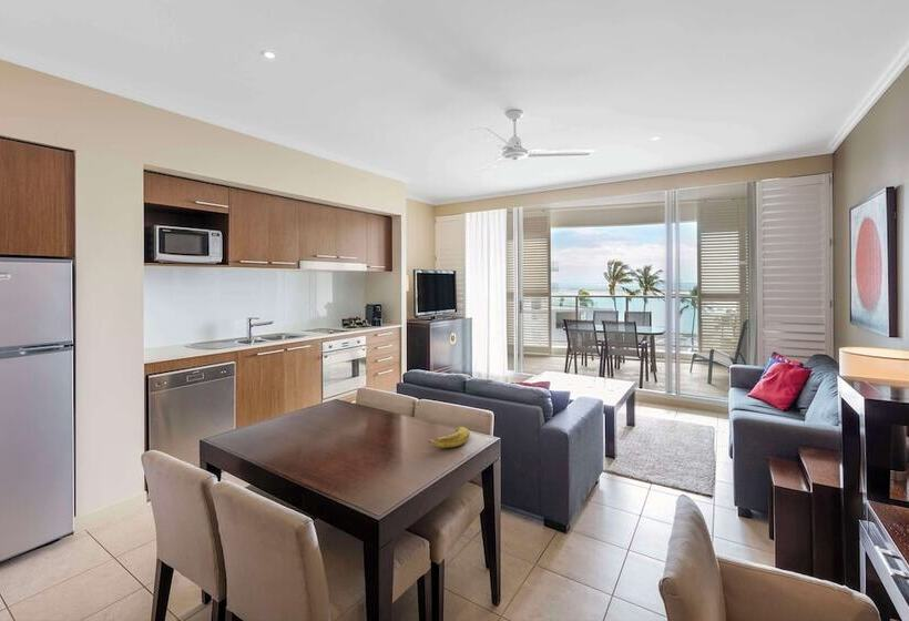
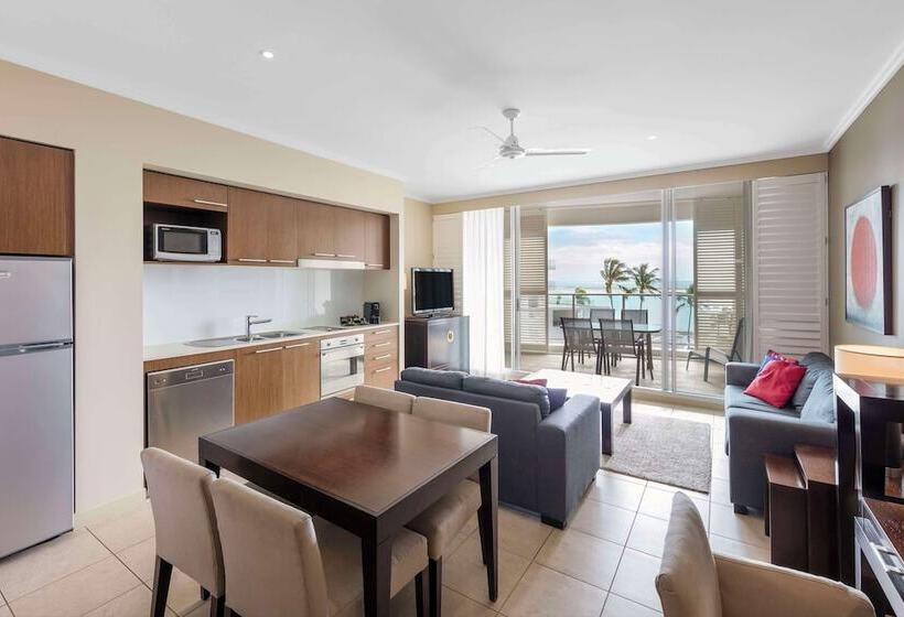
- banana (449, 436)
